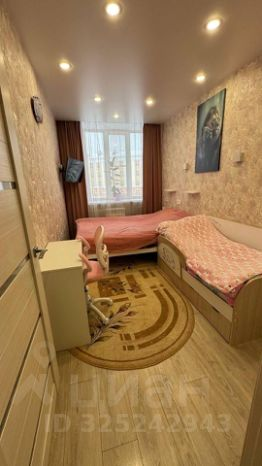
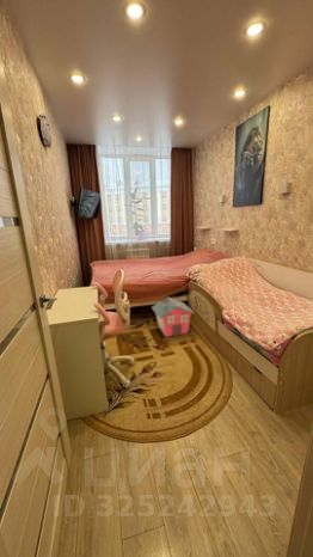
+ toy house (172, 312)
